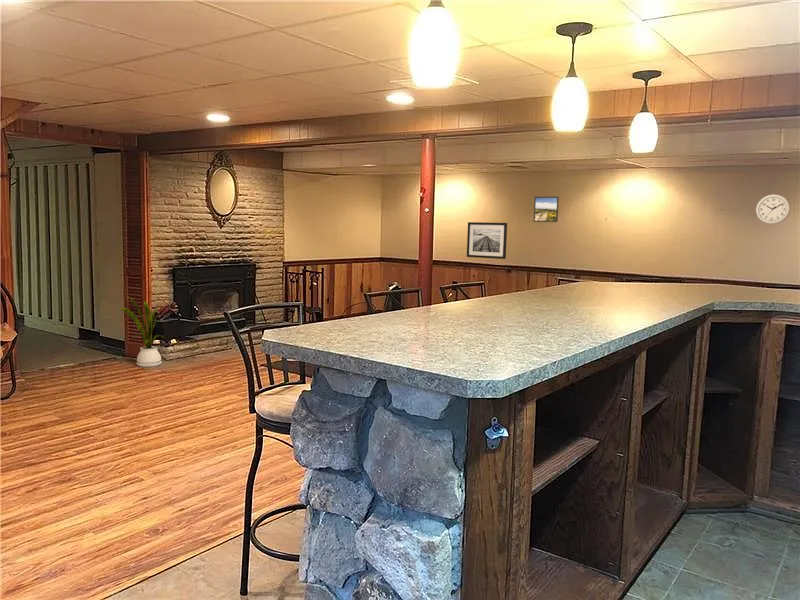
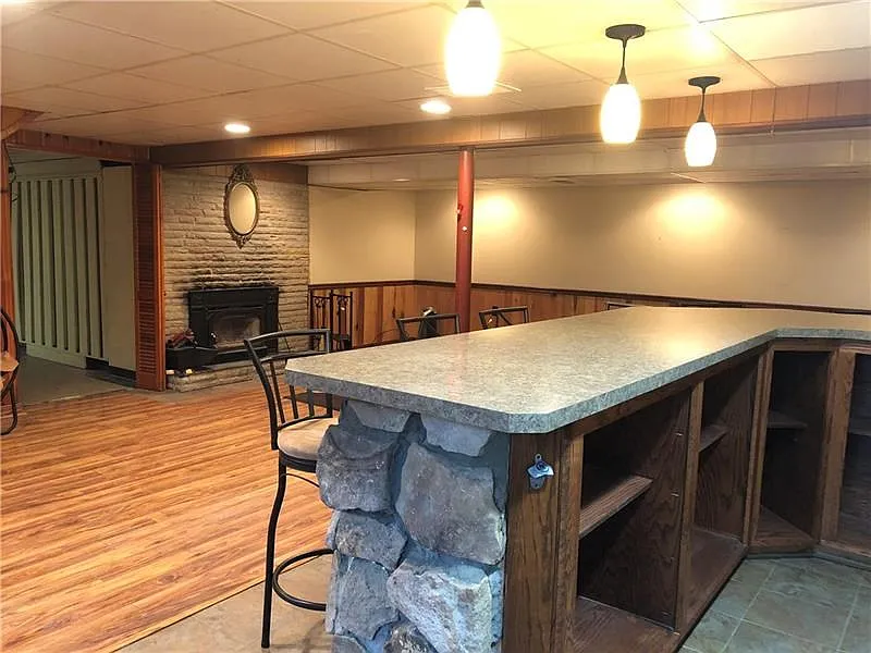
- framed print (546, 209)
- house plant (145, 330)
- wall clock (772, 209)
- wall art (486, 240)
